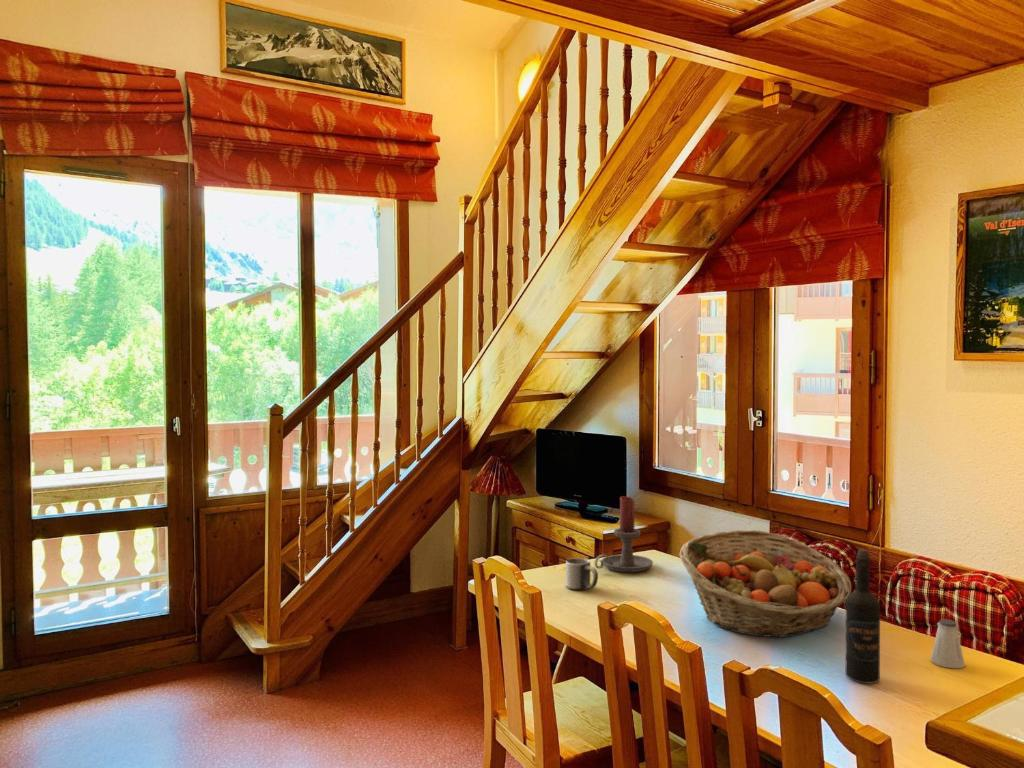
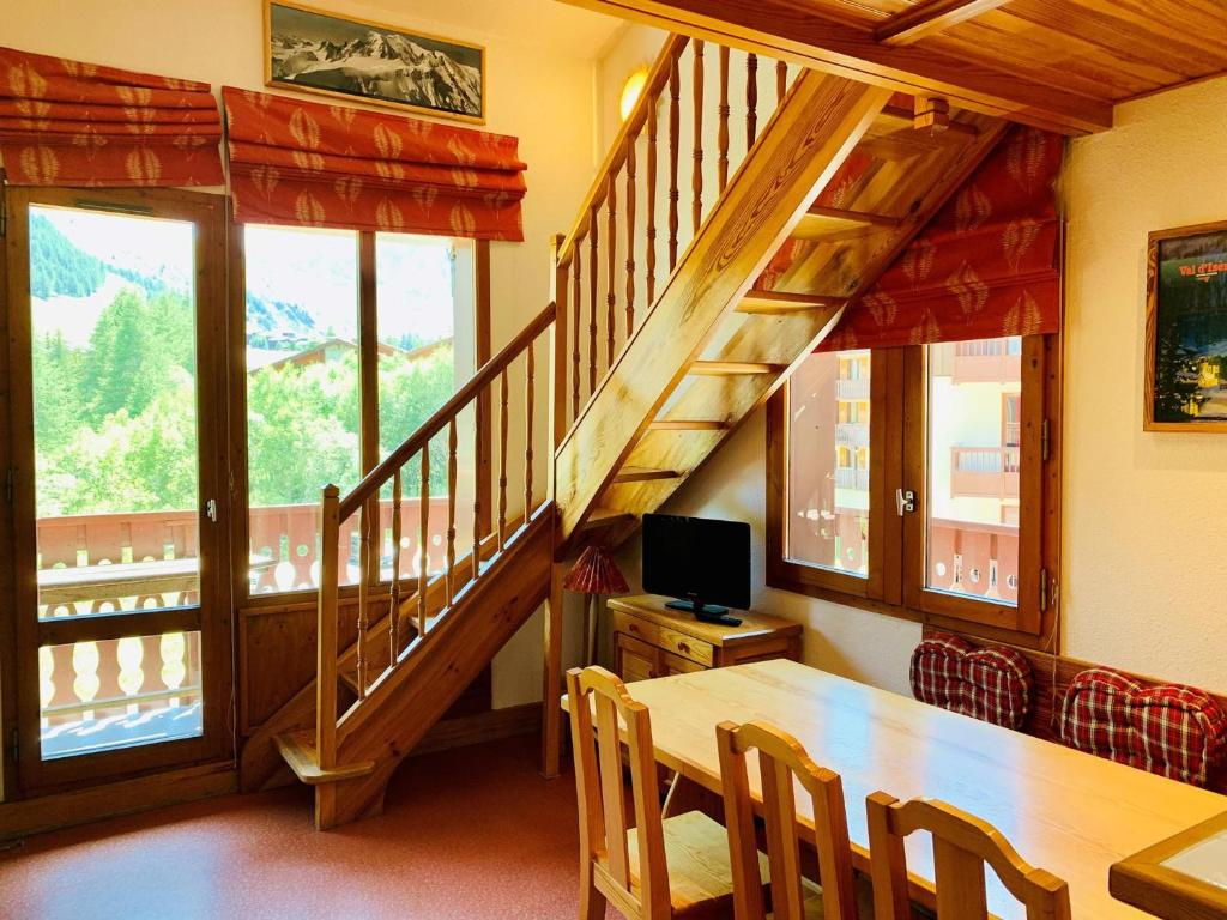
- saltshaker (947, 642)
- mug (582, 575)
- wine bottle (862, 614)
- candle holder (621, 532)
- fruit basket (763, 580)
